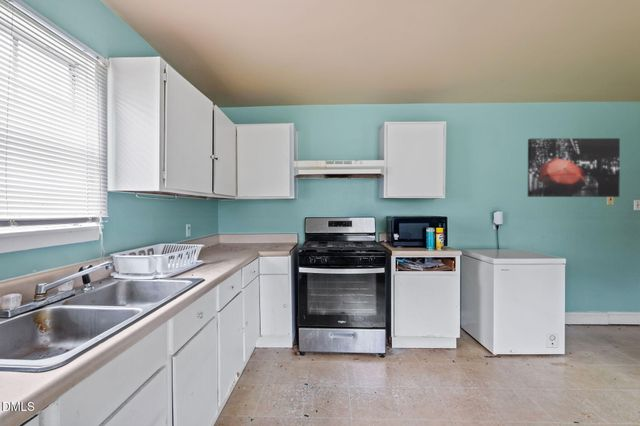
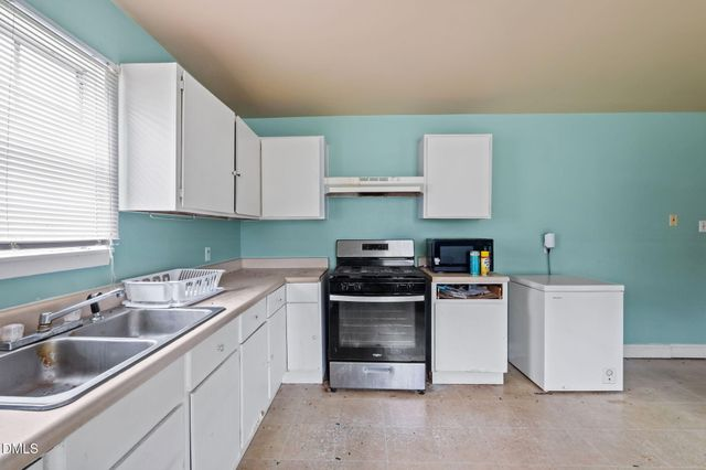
- wall art (573, 167)
